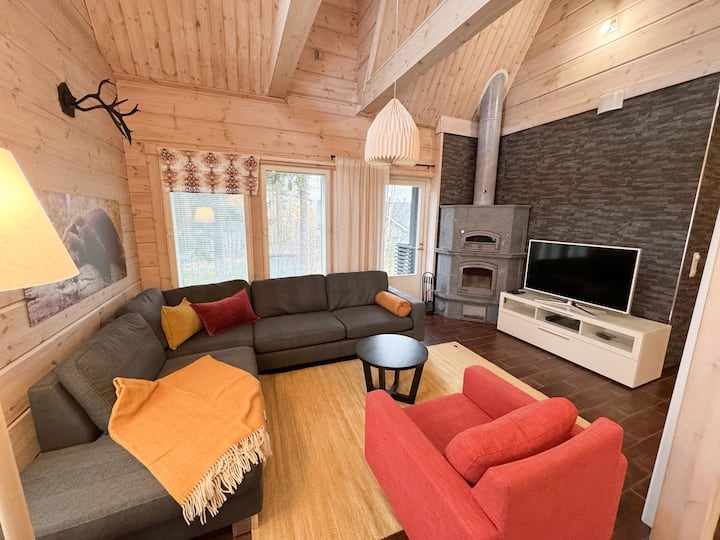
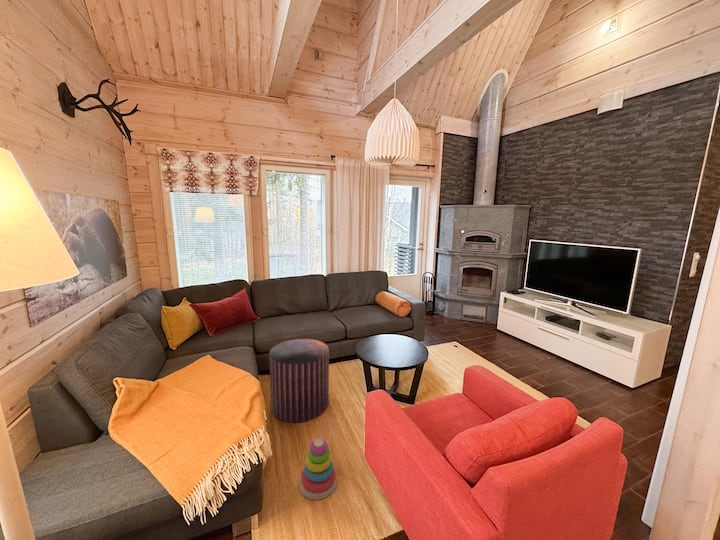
+ pouf (300, 377)
+ stacking toy (318, 462)
